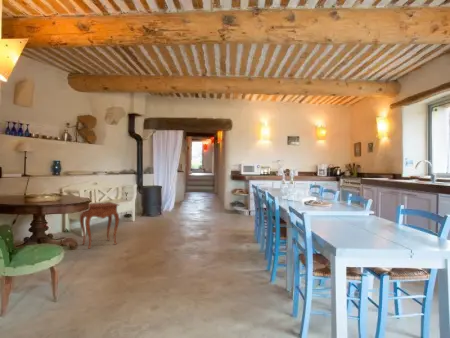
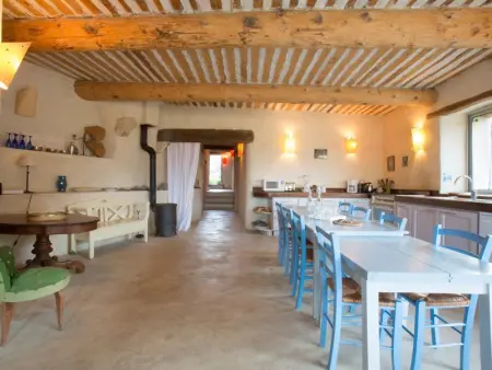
- side table (102, 218)
